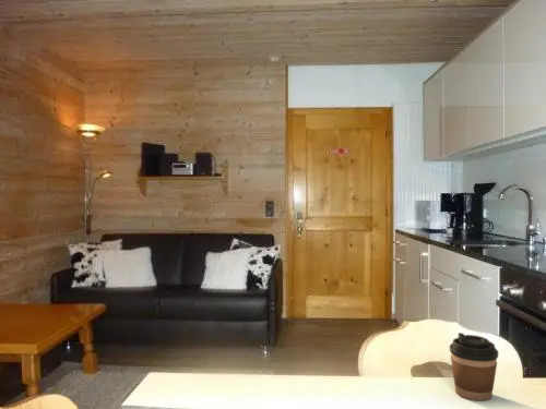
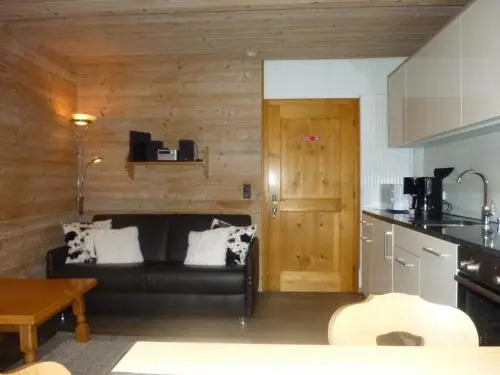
- coffee cup (473, 364)
